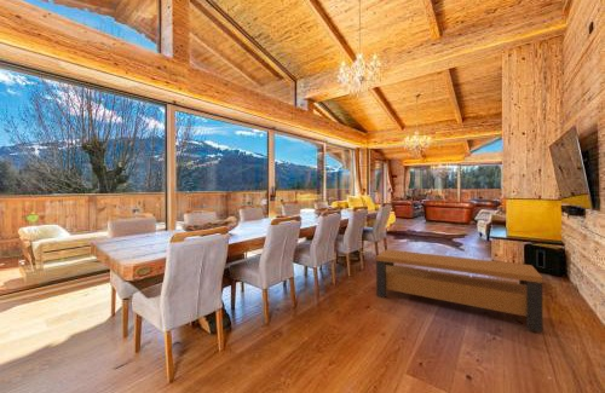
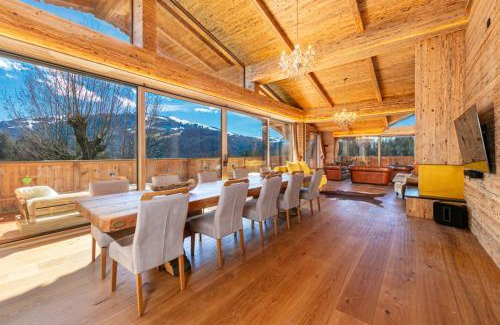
- bench (448, 282)
